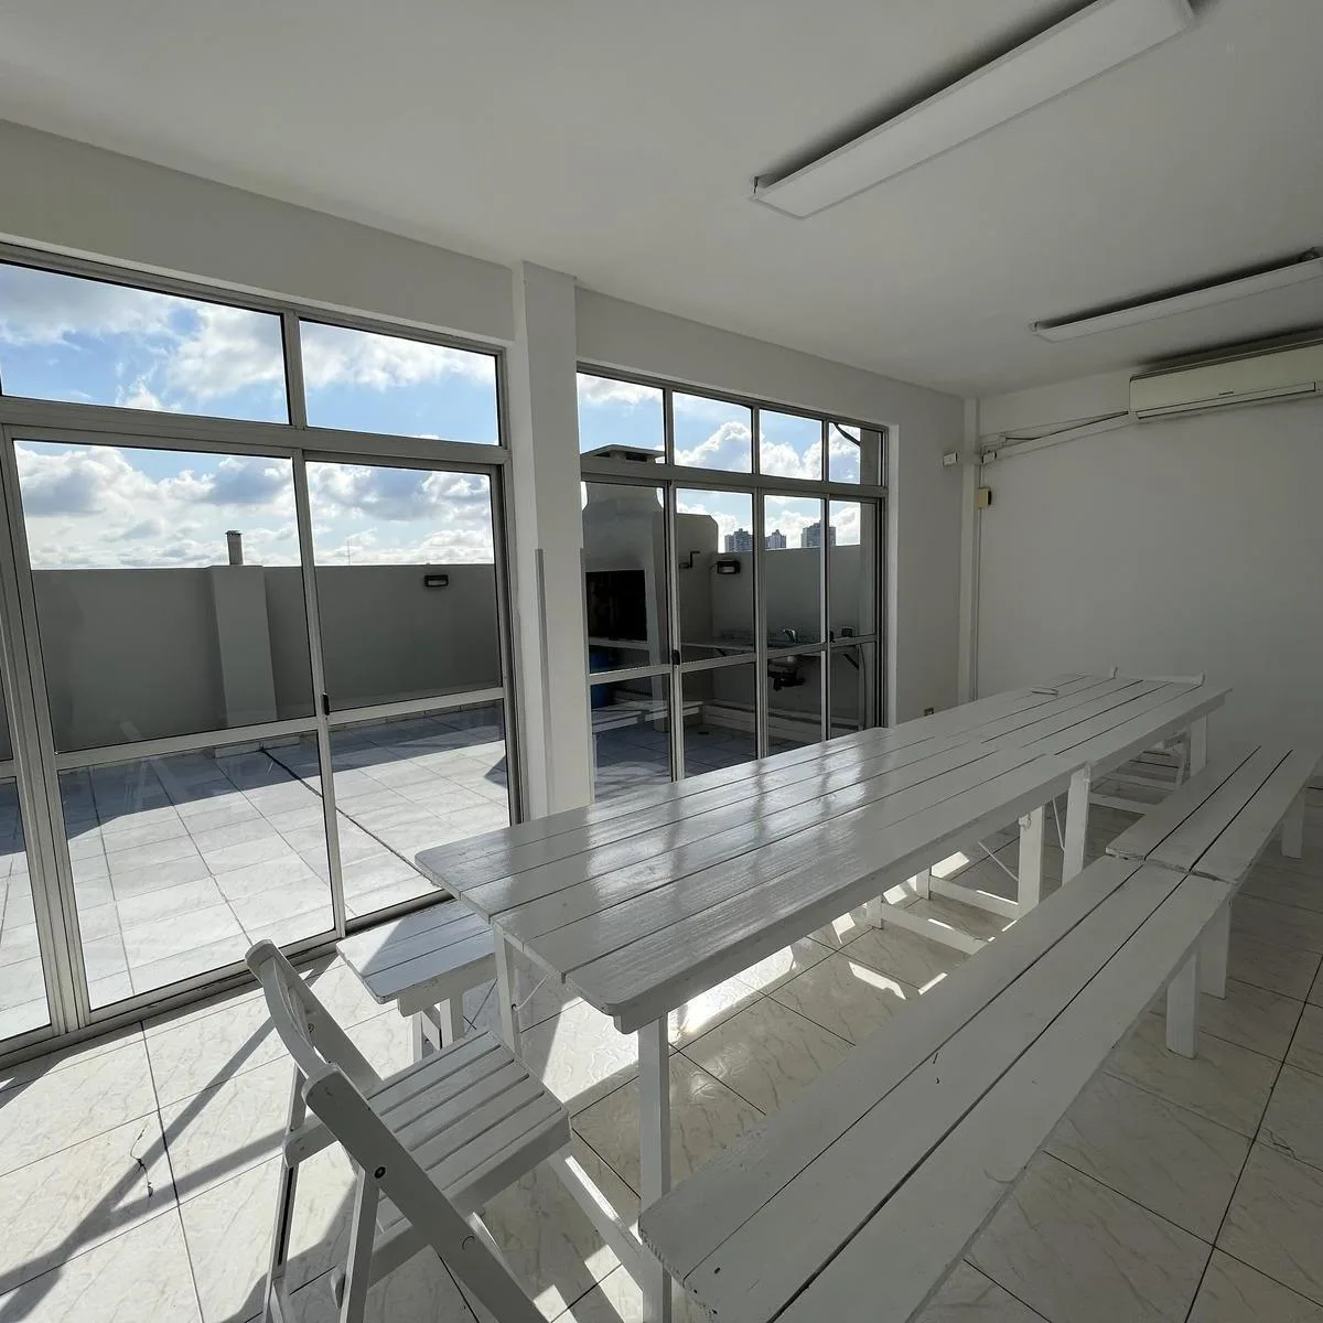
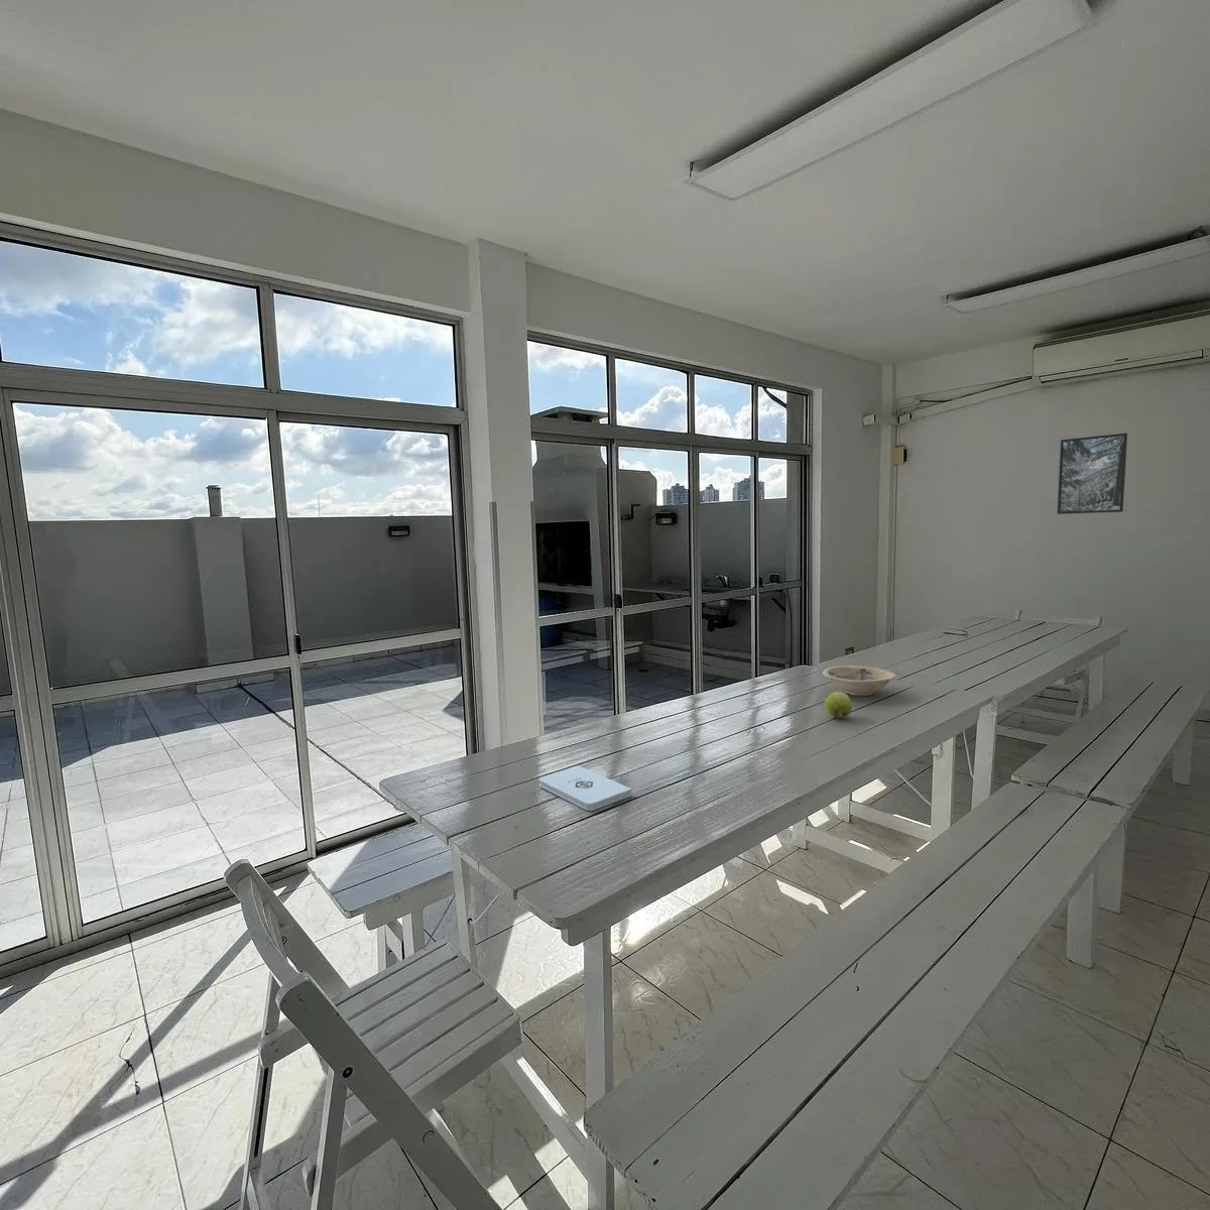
+ bowl (858, 681)
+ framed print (1091, 475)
+ notepad (583, 787)
+ apple (838, 704)
